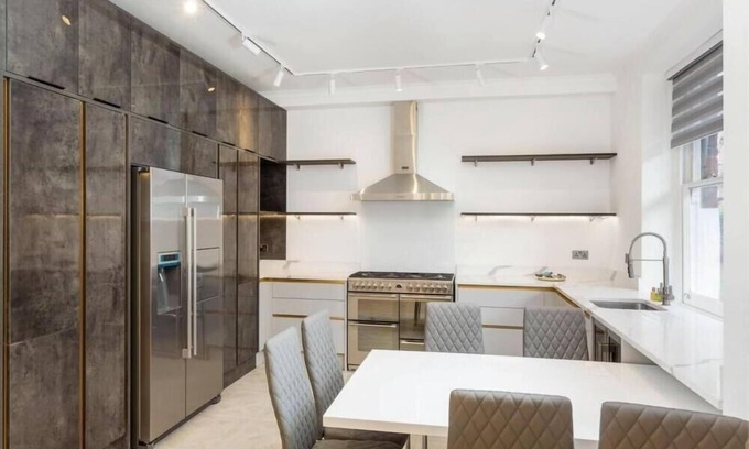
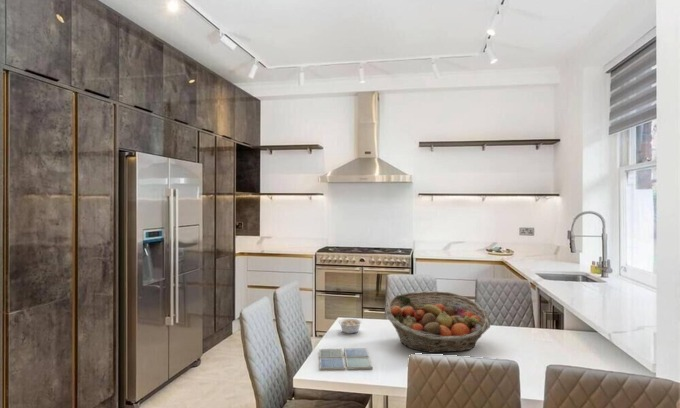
+ drink coaster (343, 358)
+ fruit basket (436, 320)
+ legume (350, 325)
